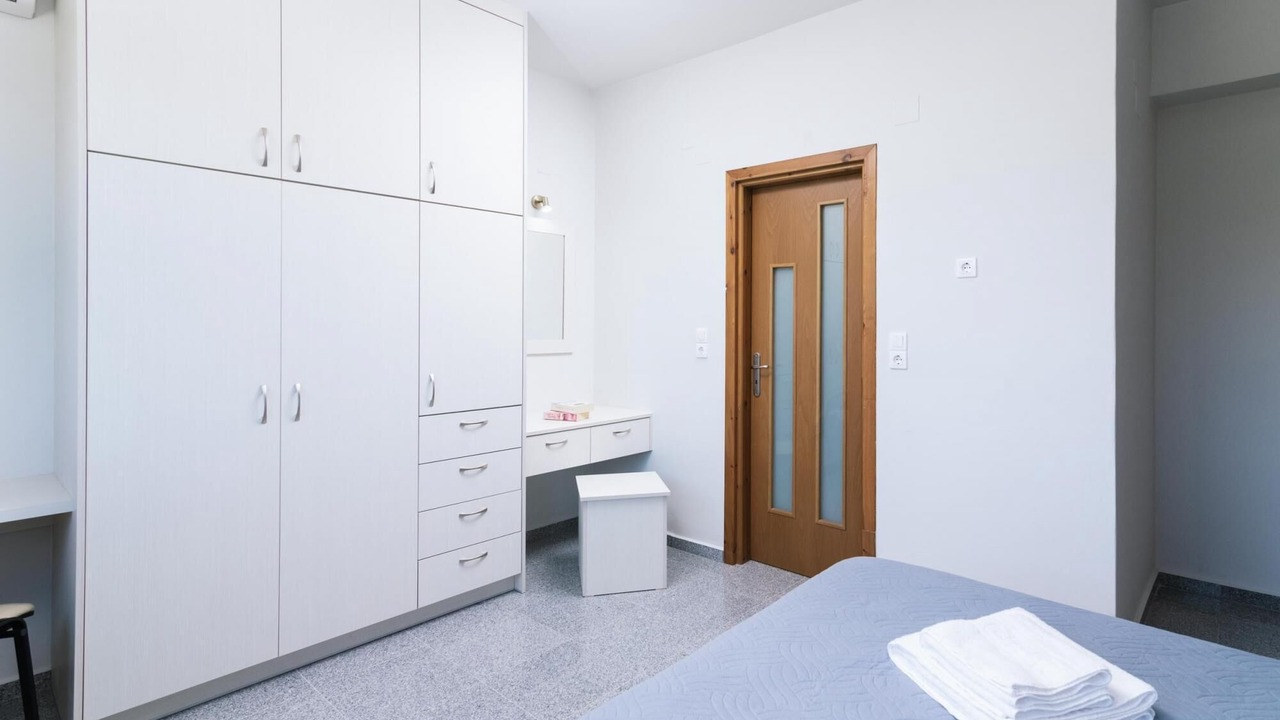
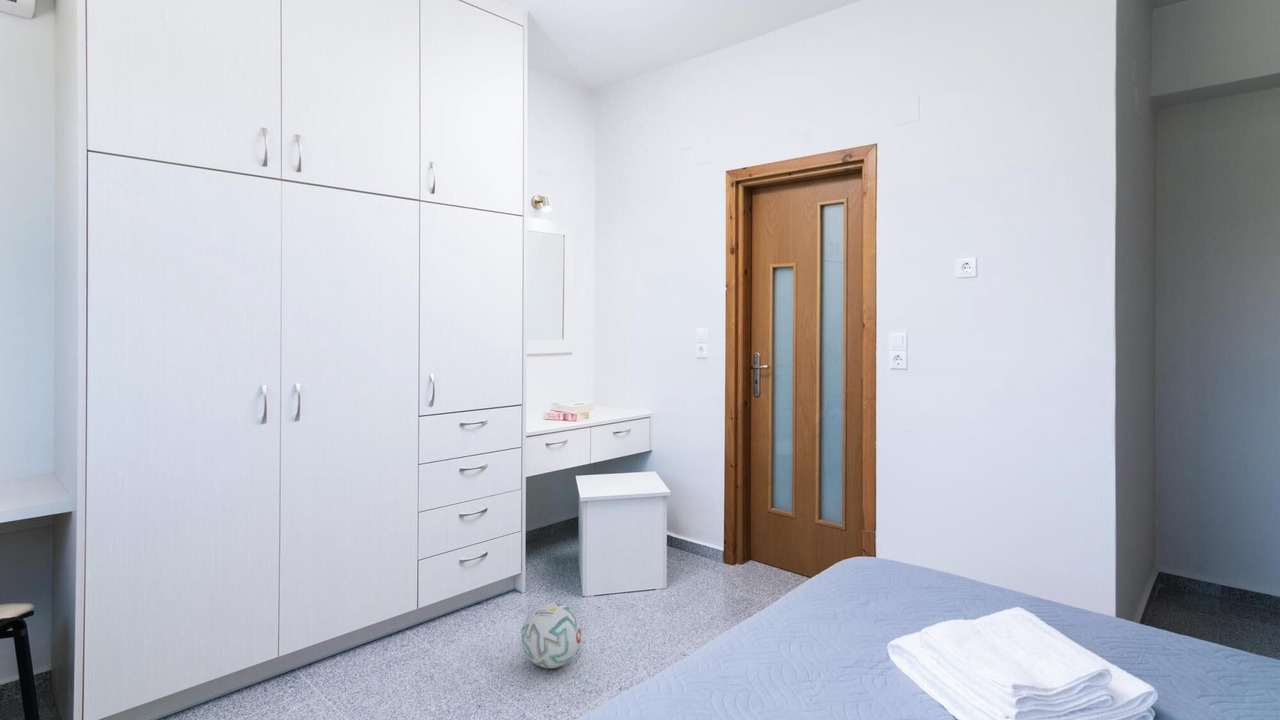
+ ball (551, 635)
